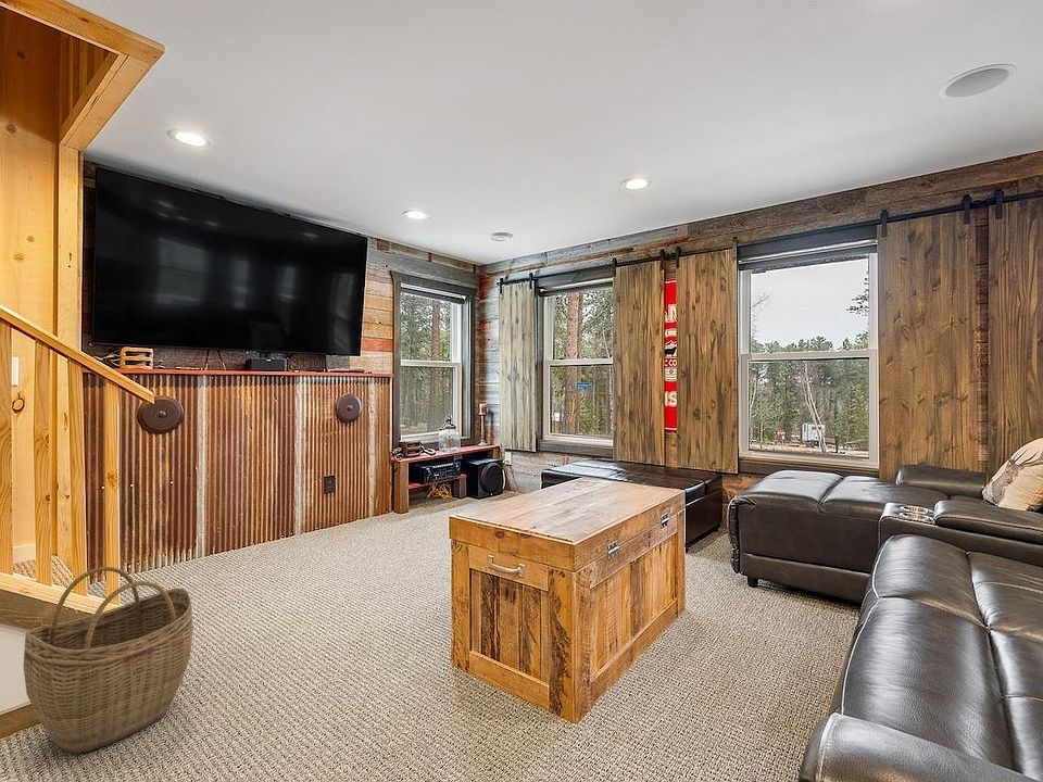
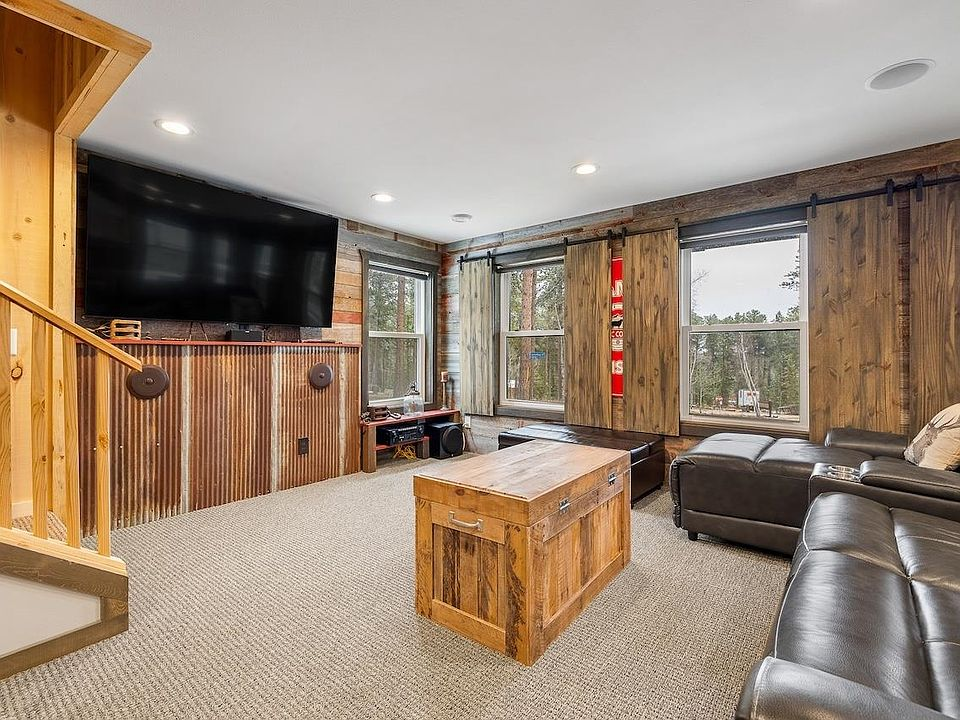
- woven basket (114, 648)
